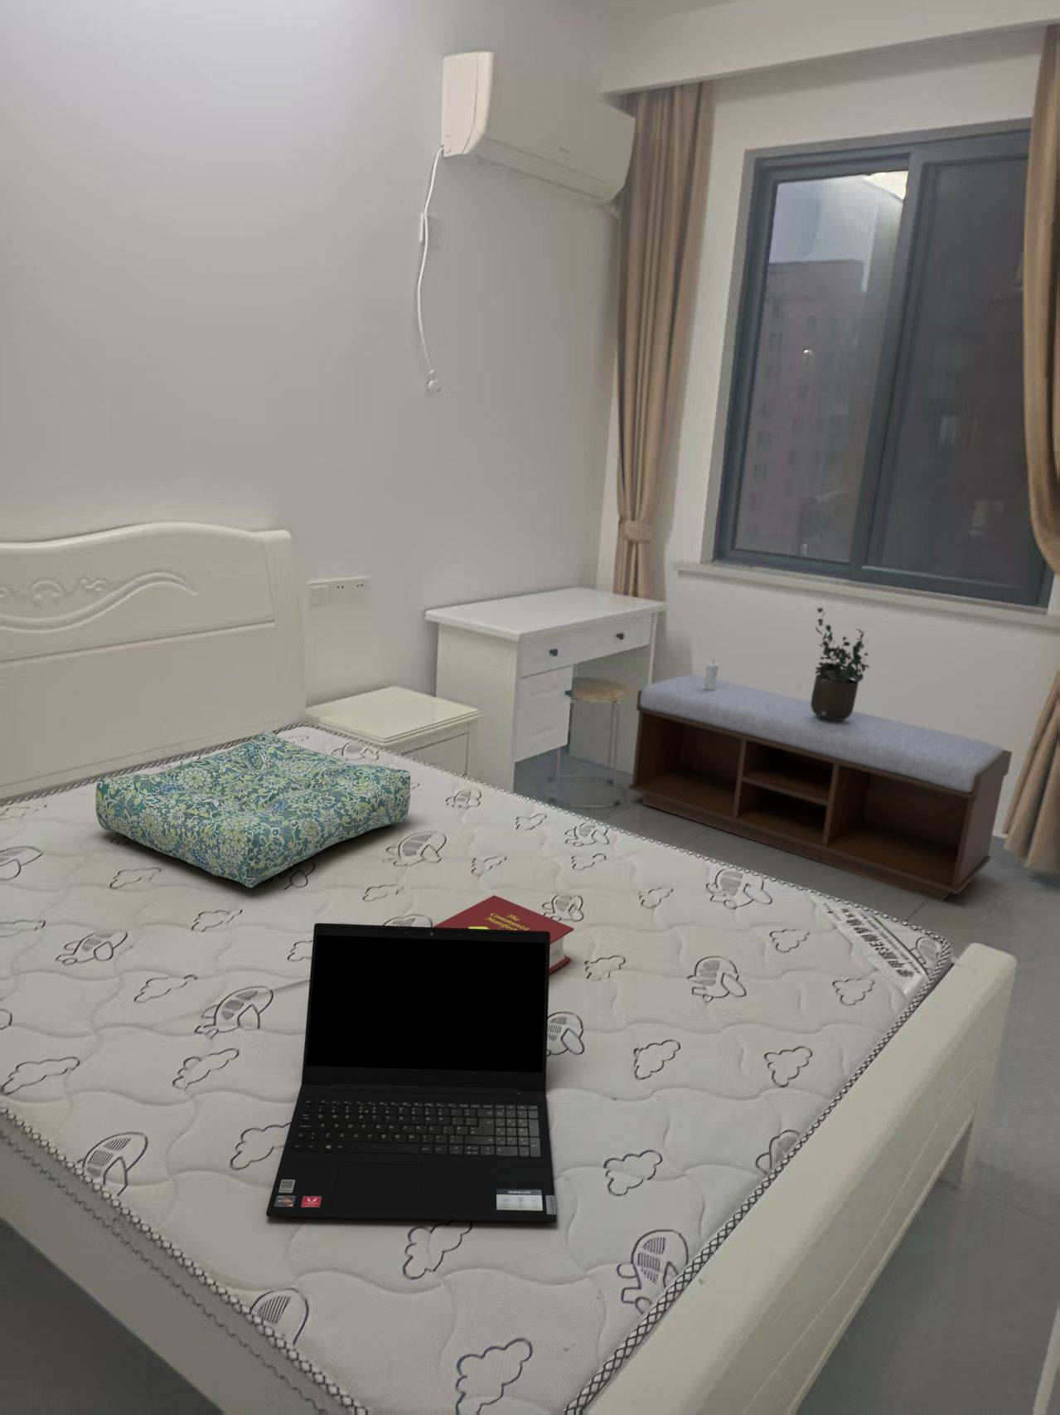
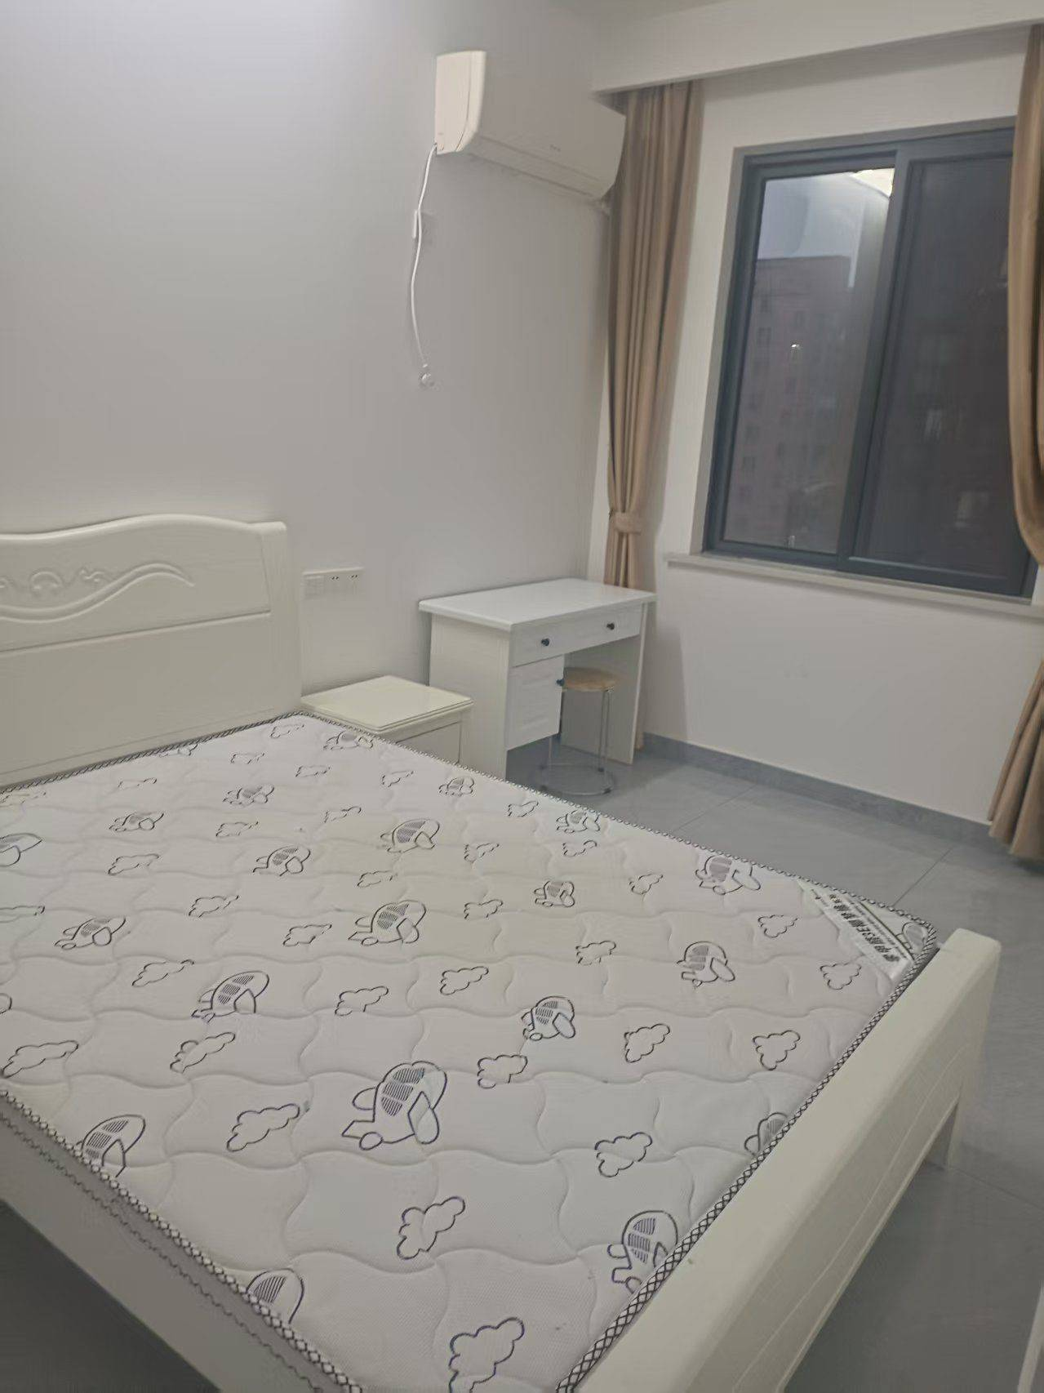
- bench (804, 774)
- seat cushion (261, 801)
- laptop computer (423, 1062)
- candle (711, 673)
- book (492, 929)
- potted plant (837, 666)
